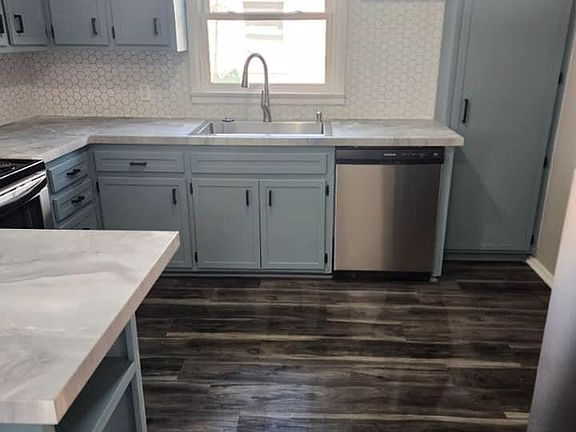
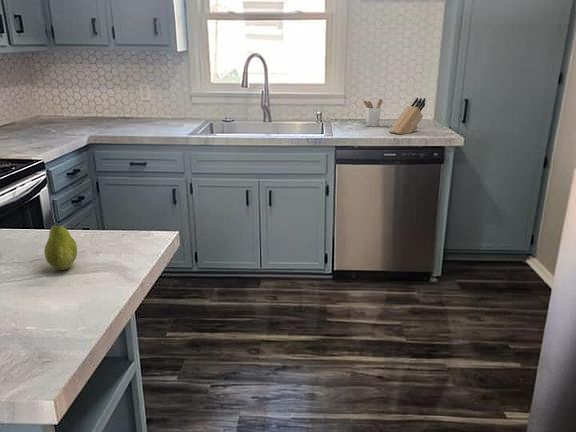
+ knife block (408, 115)
+ utensil holder (371, 112)
+ fruit (60, 246)
